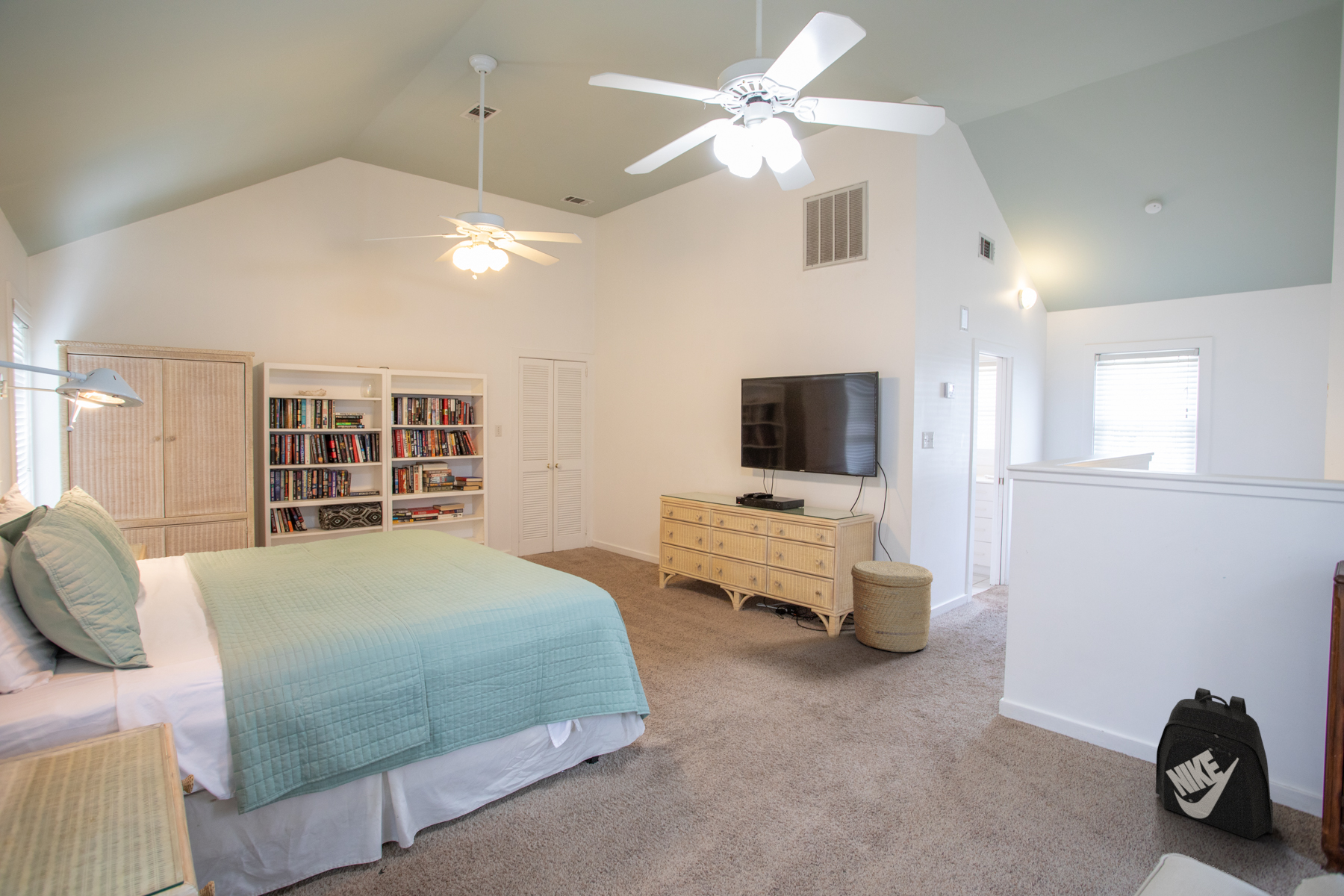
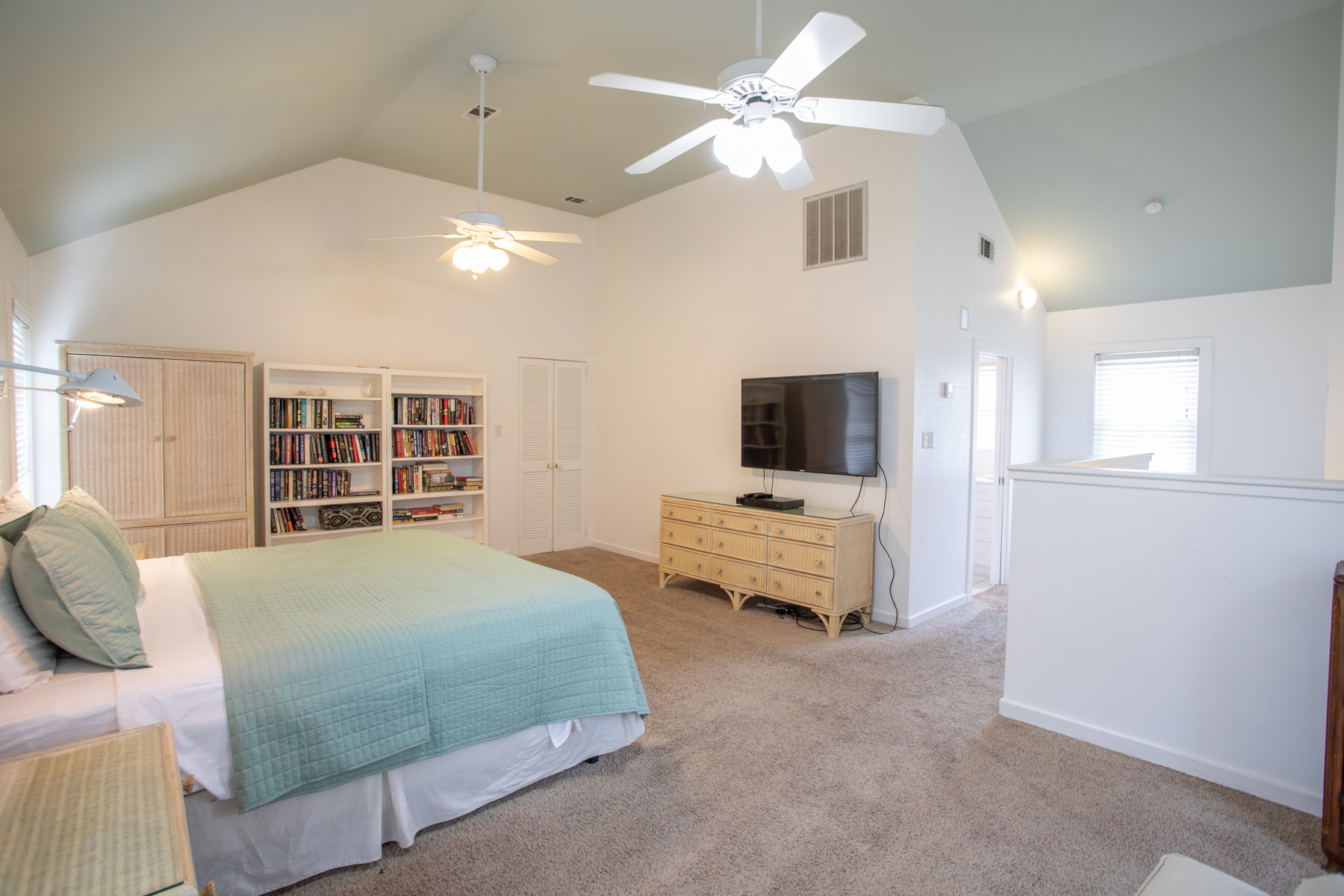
- woven basket (890, 604)
- backpack (1216, 750)
